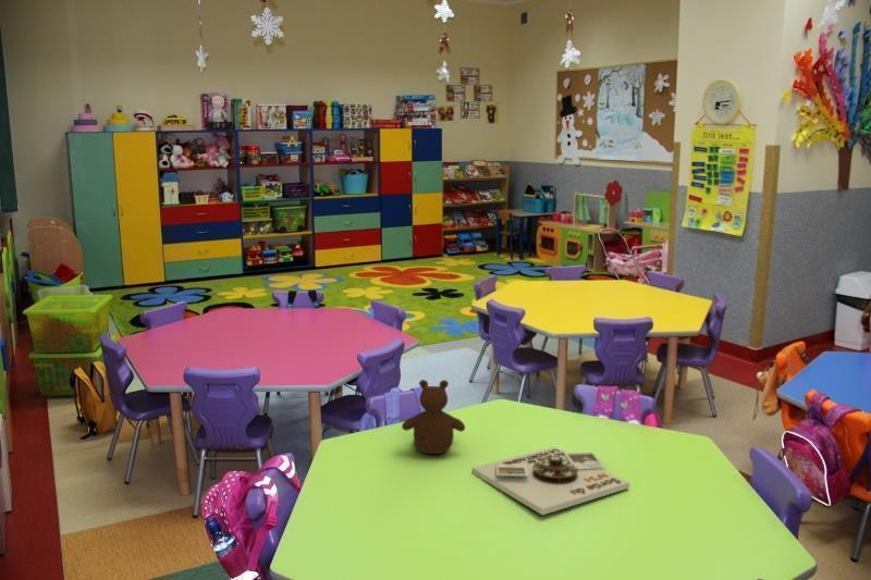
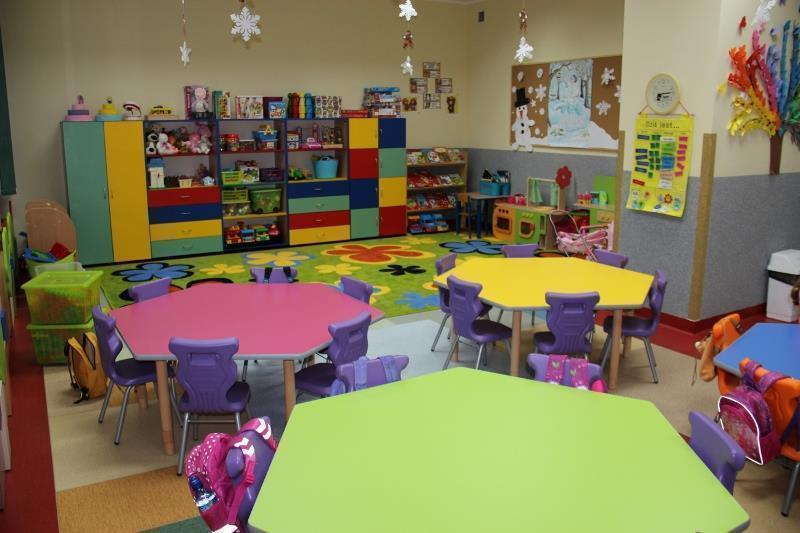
- stuffed animal (433, 412)
- board game (556, 466)
